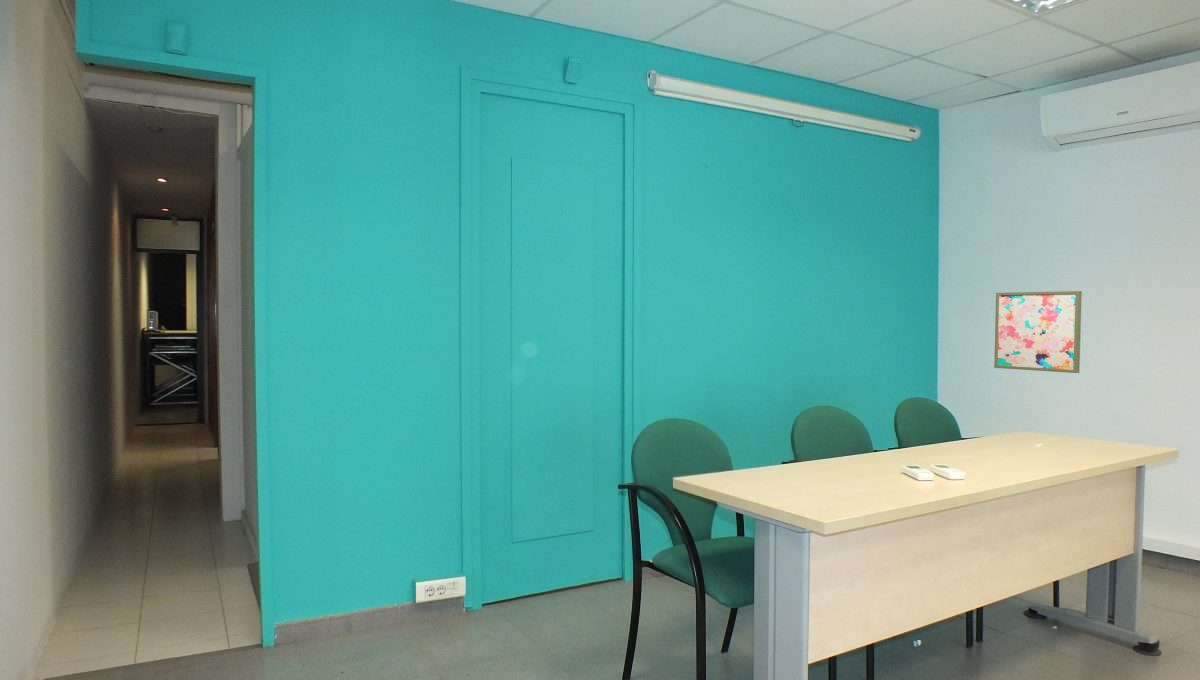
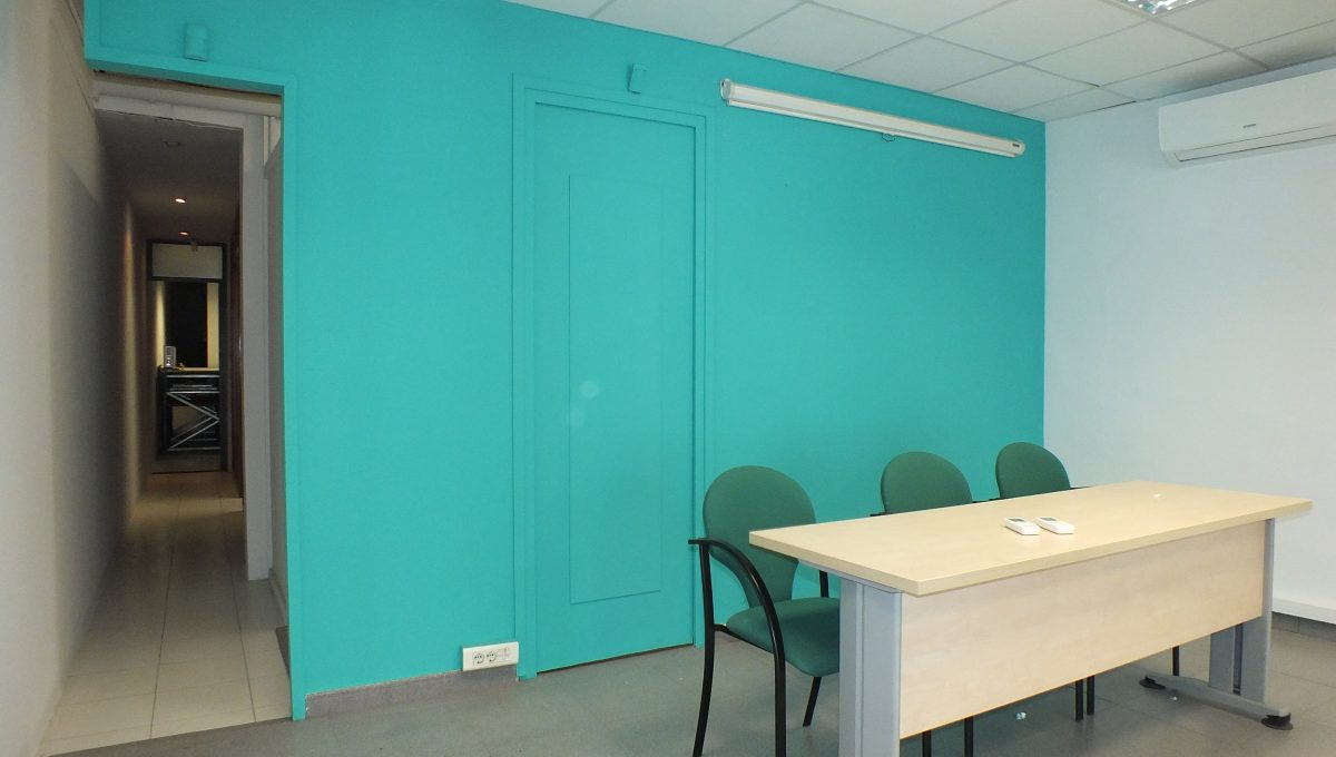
- wall art (1036, 331)
